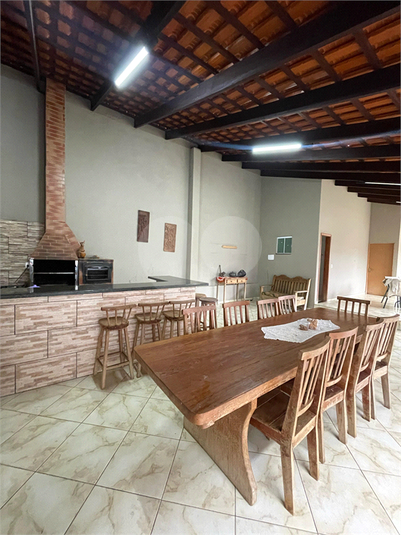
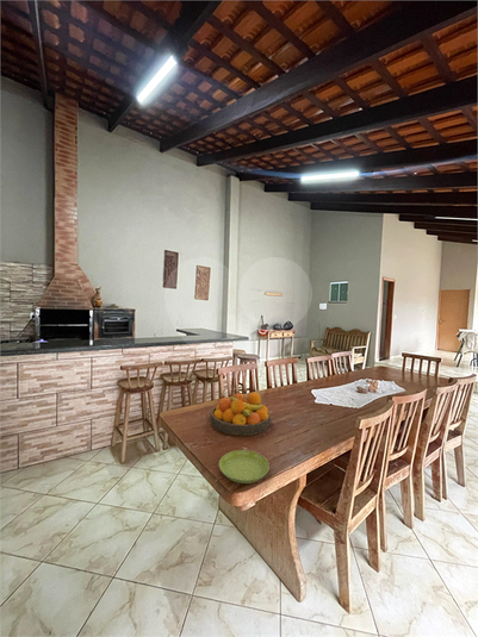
+ fruit bowl (240, 408)
+ saucer (243, 467)
